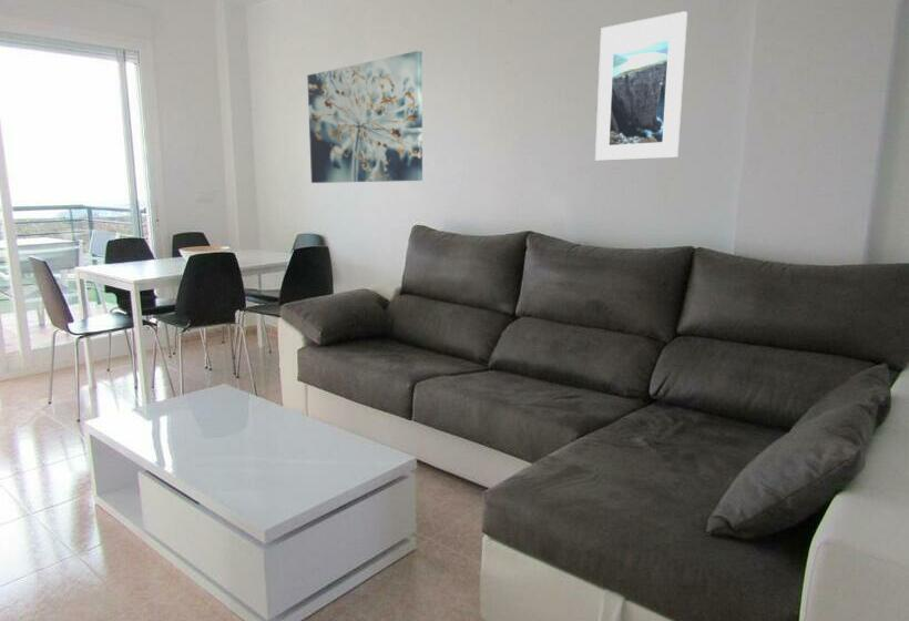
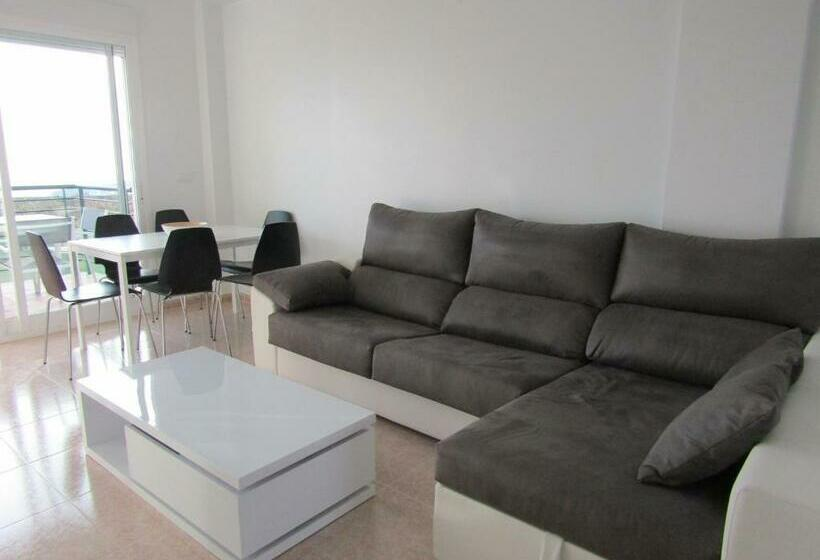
- wall art (360, 123)
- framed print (637, 91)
